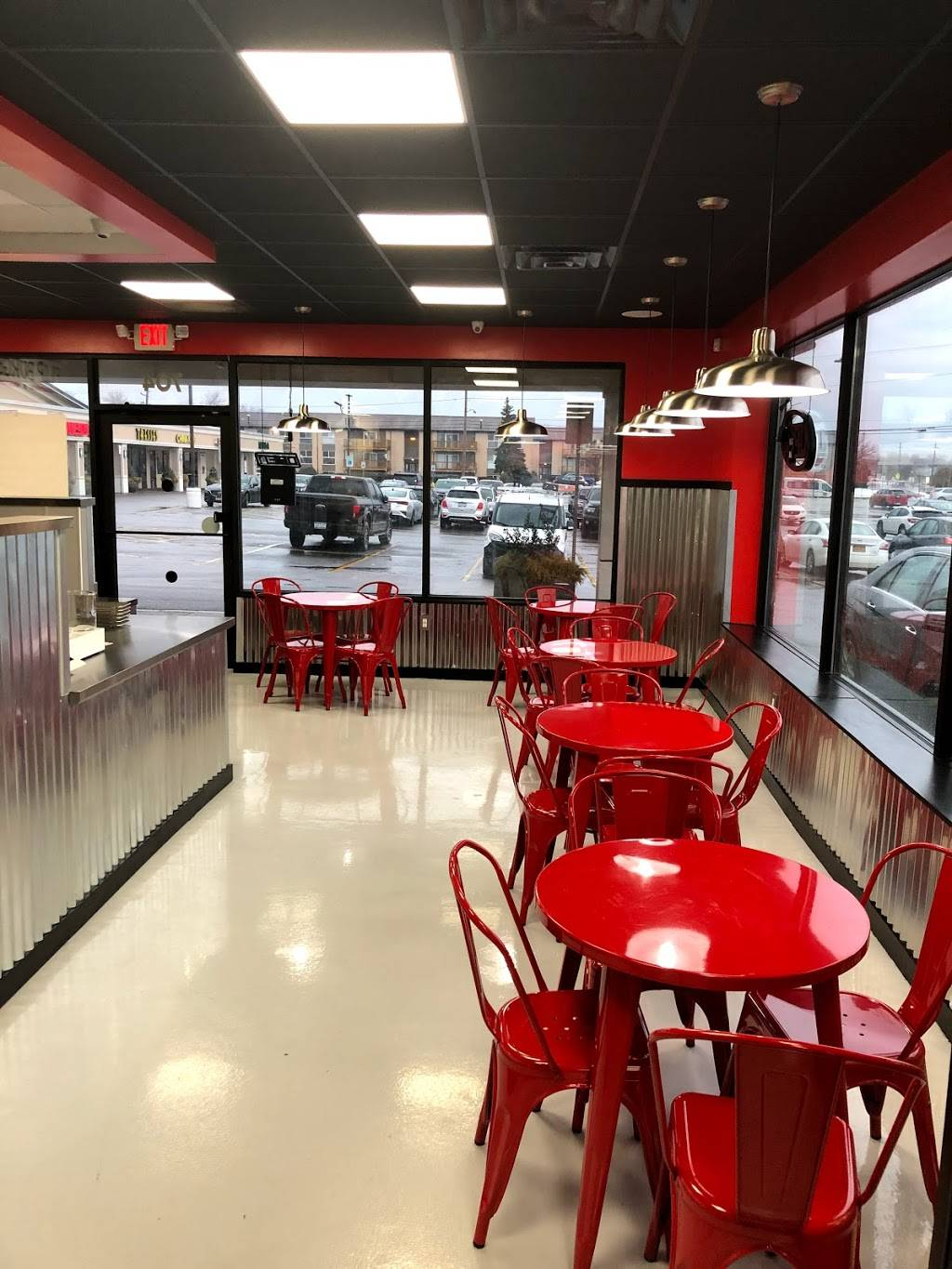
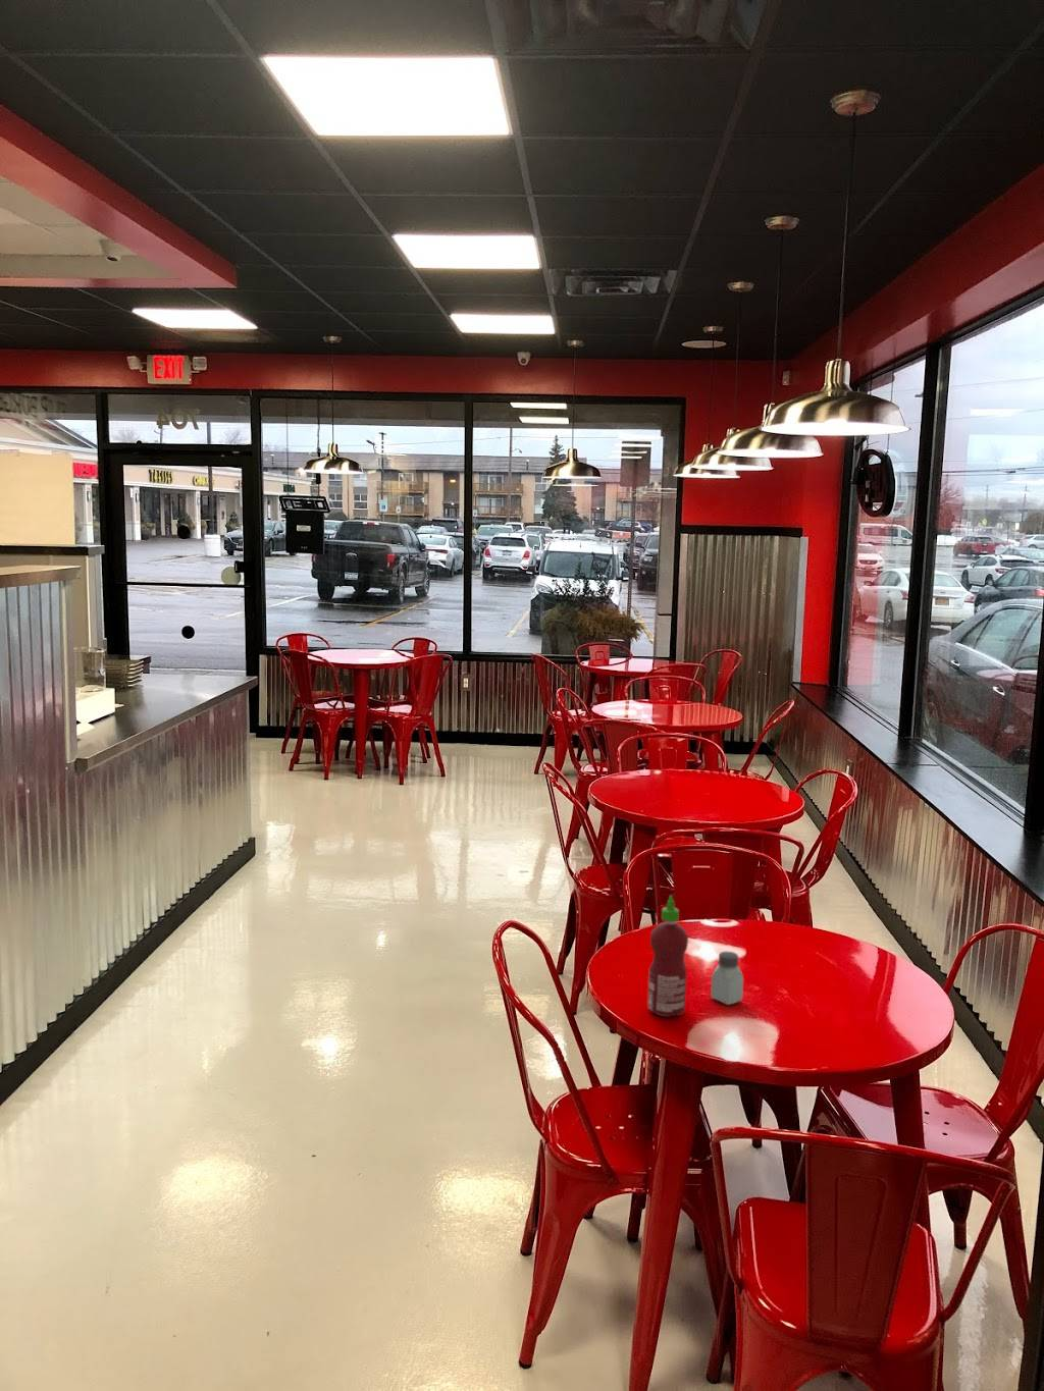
+ hot sauce (668, 953)
+ saltshaker (727, 977)
